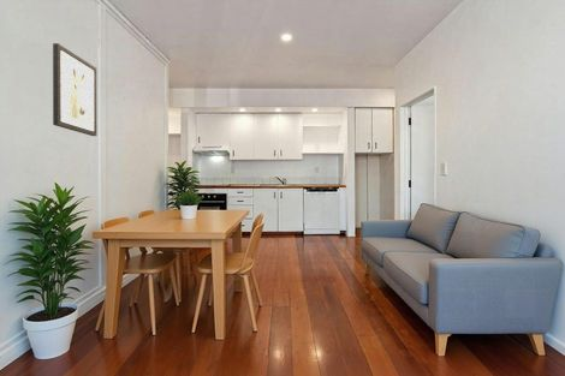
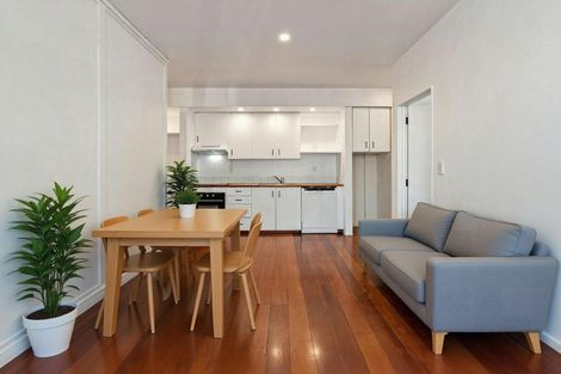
- wall art (76, 94)
